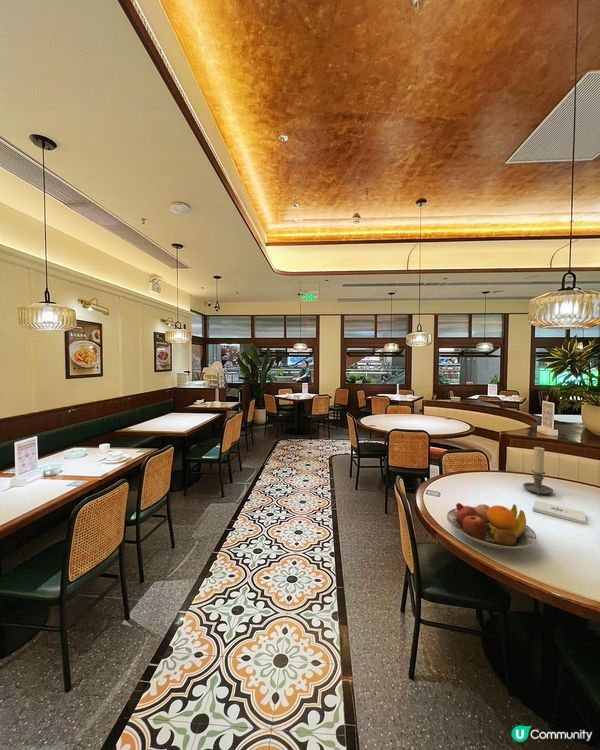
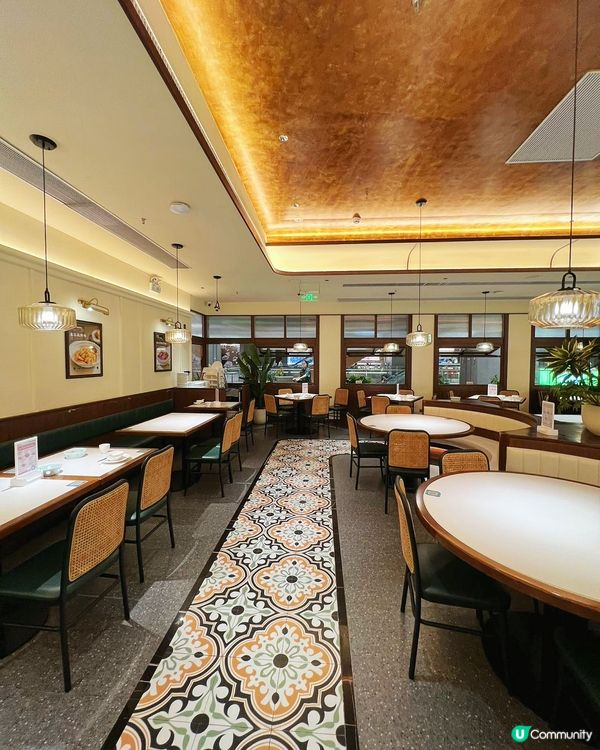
- candle holder (538, 469)
- notepad (558, 511)
- fruit bowl (489, 521)
